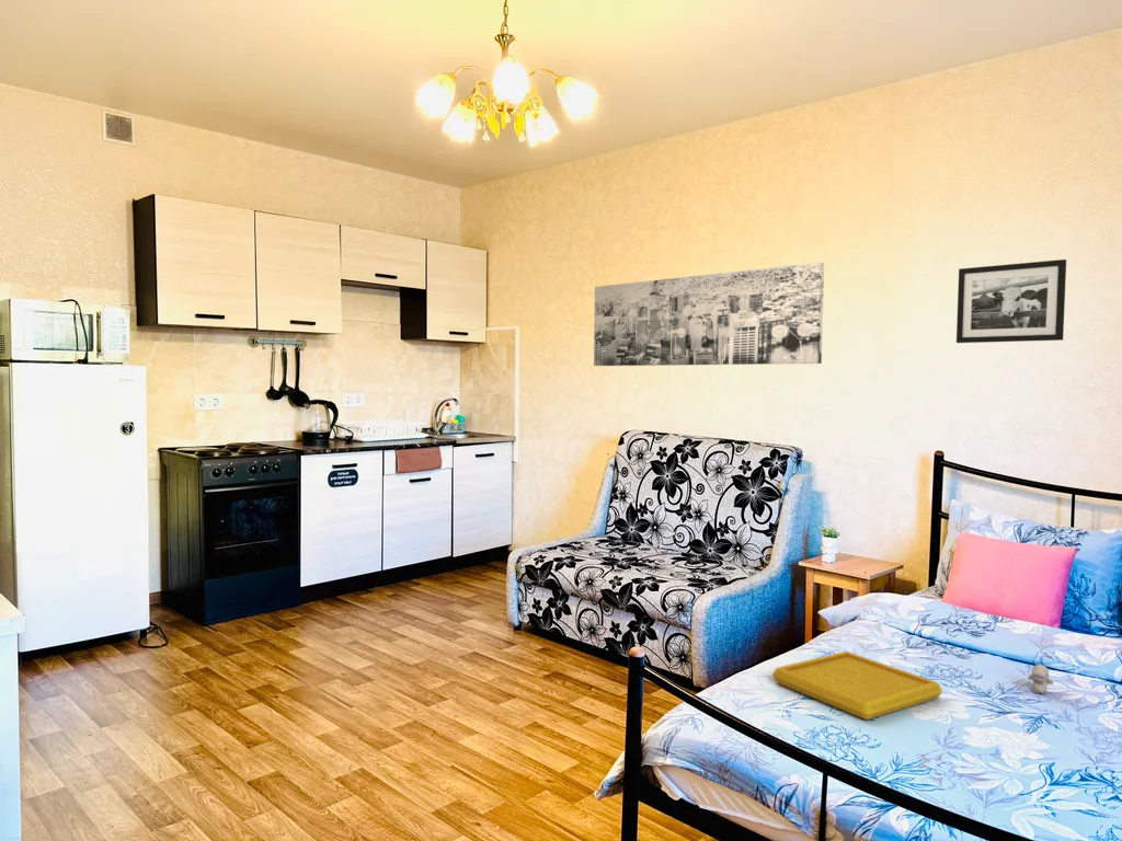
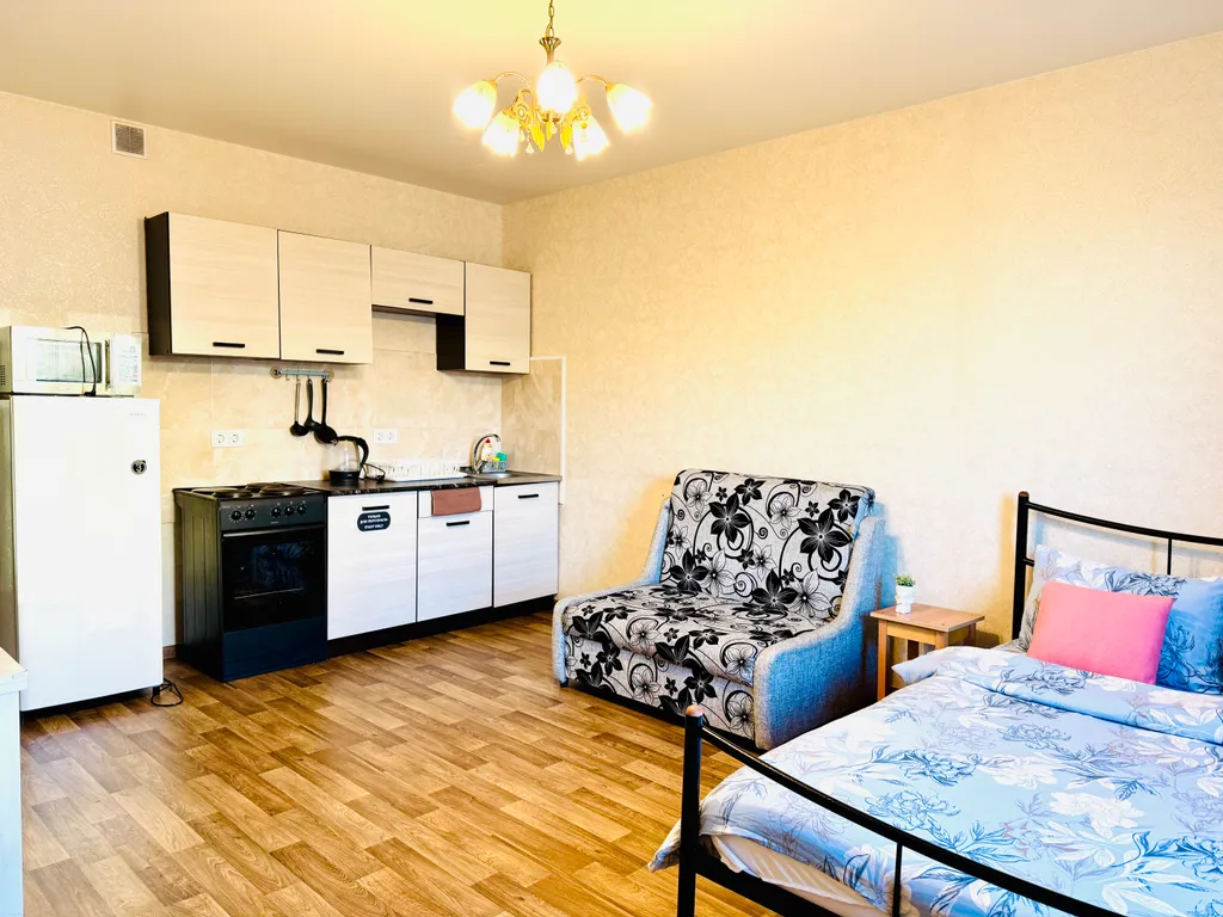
- wall art (695, 320)
- teddy bear (1032, 683)
- serving tray (855, 682)
- picture frame (1008, 302)
